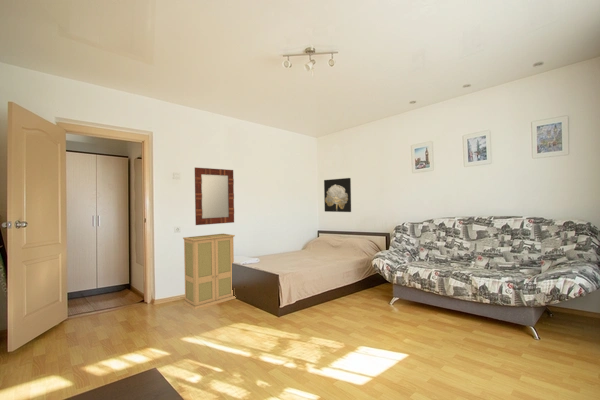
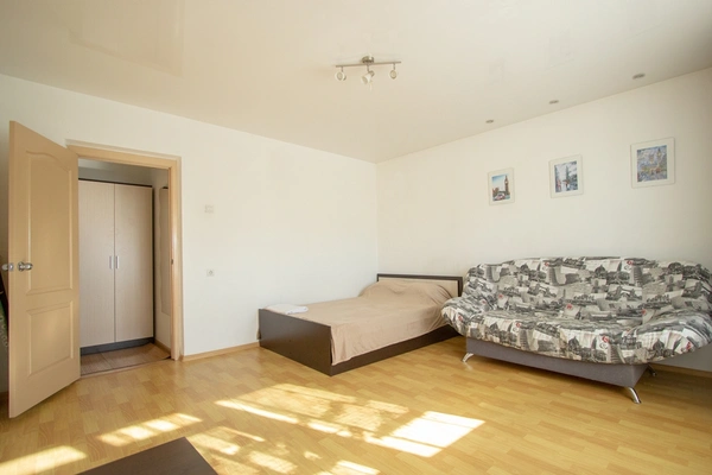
- cabinet (210, 268)
- home mirror (215, 196)
- wall art (337, 195)
